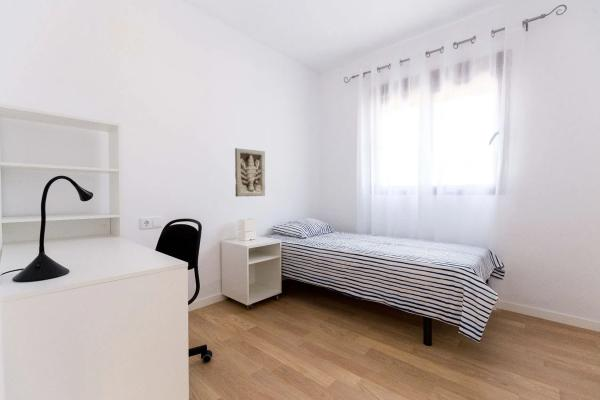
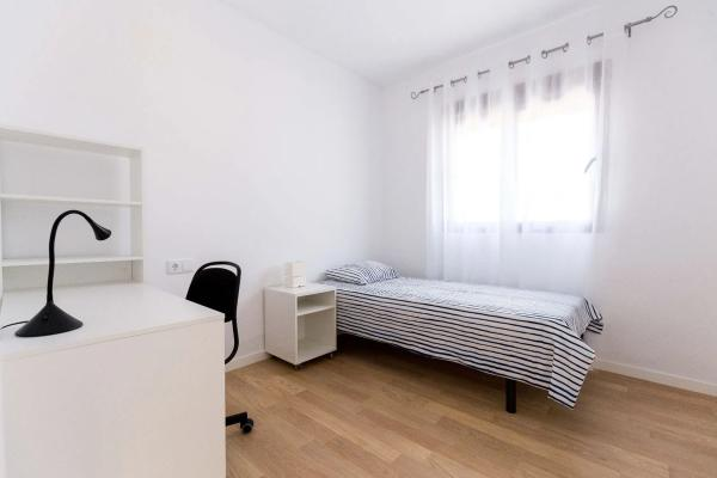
- stone relief (250, 173)
